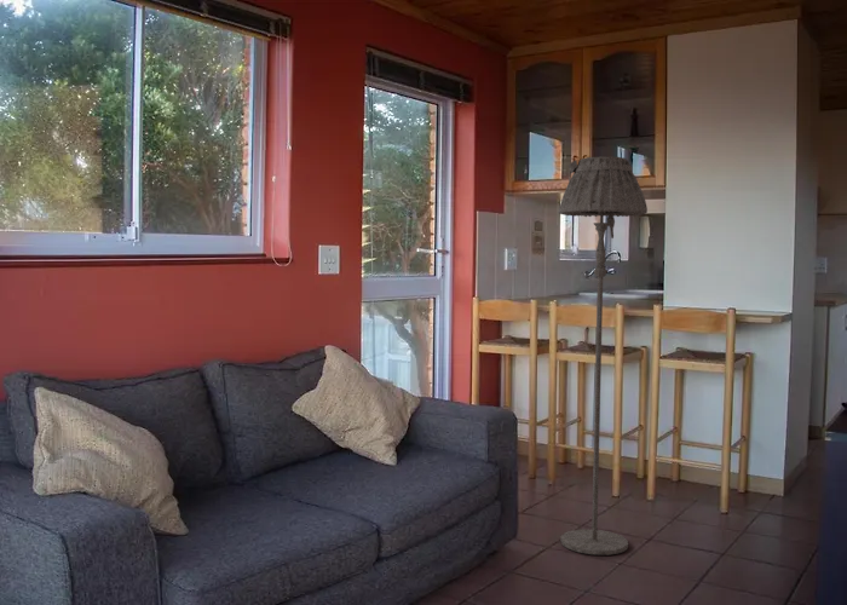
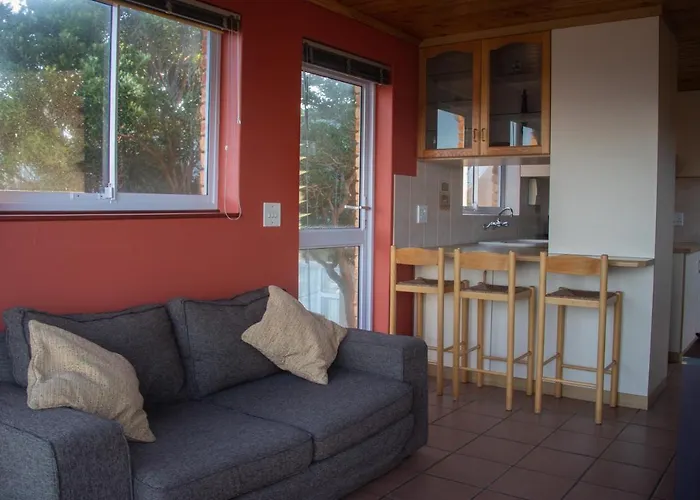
- floor lamp (599, 352)
